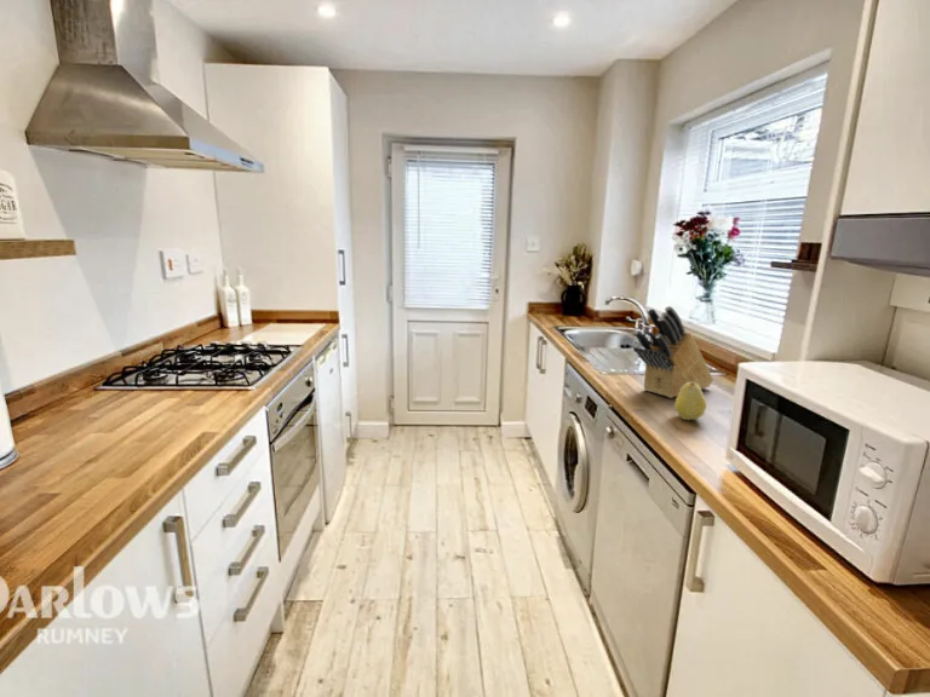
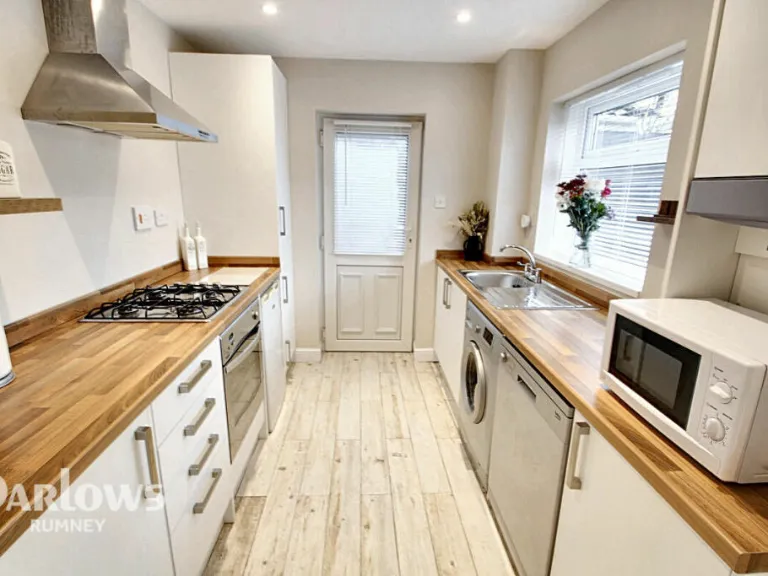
- fruit (689, 398)
- knife block (676, 347)
